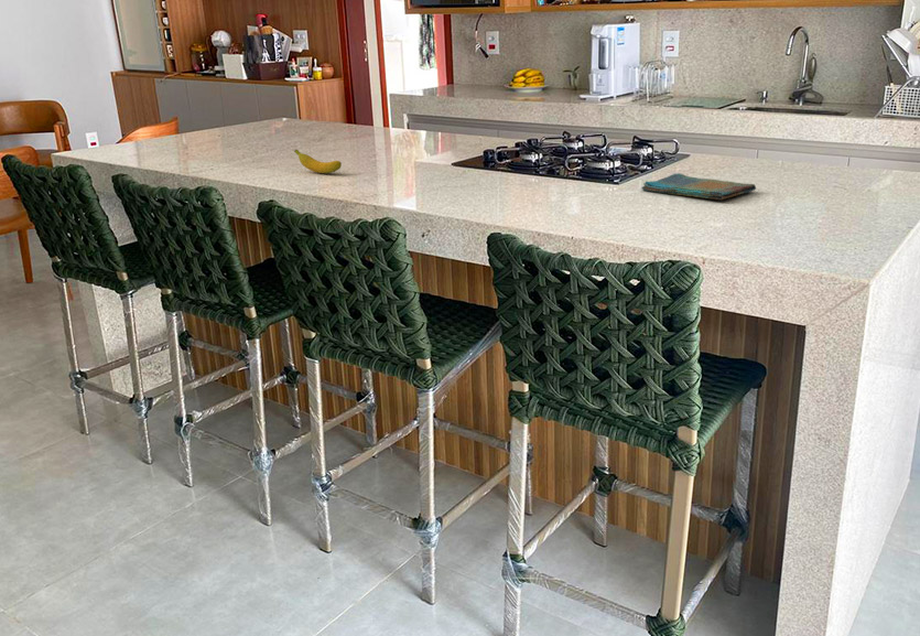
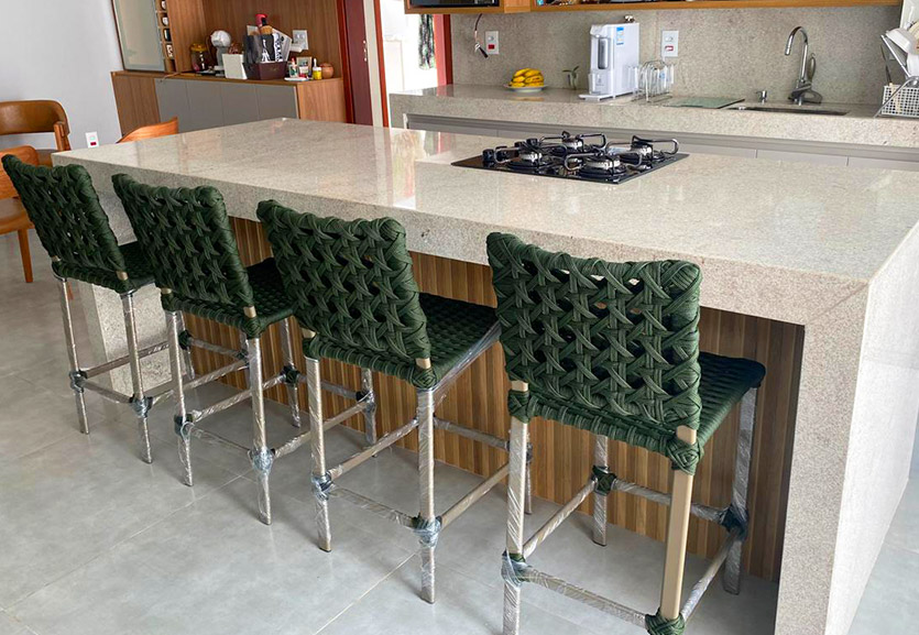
- banana (317, 161)
- dish towel (697, 185)
